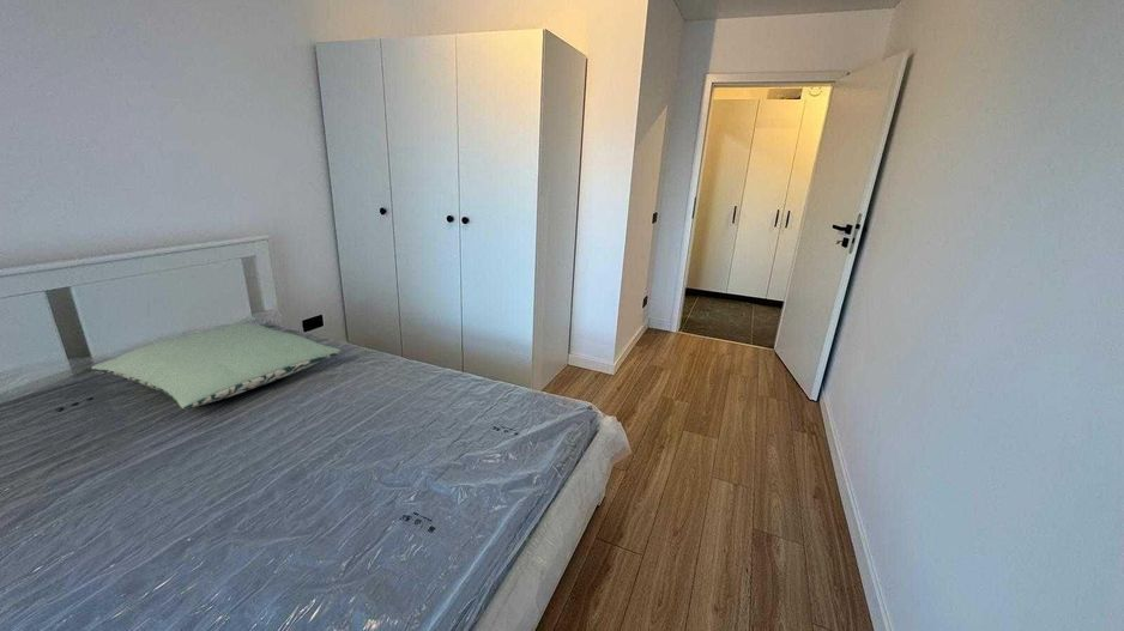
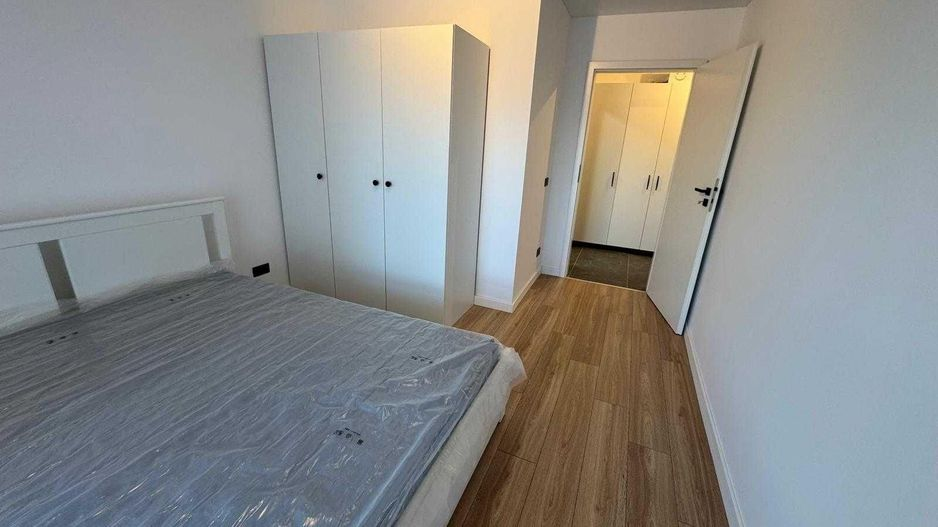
- pillow (226, 358)
